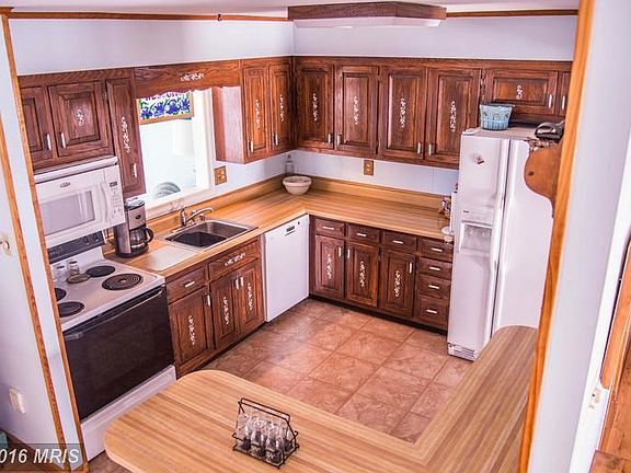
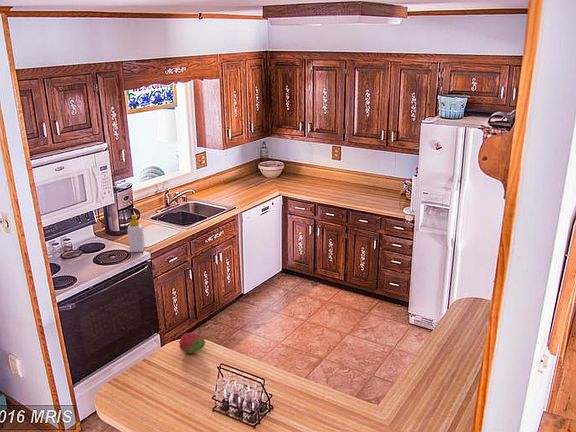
+ fruit (191, 343)
+ soap bottle (135, 232)
